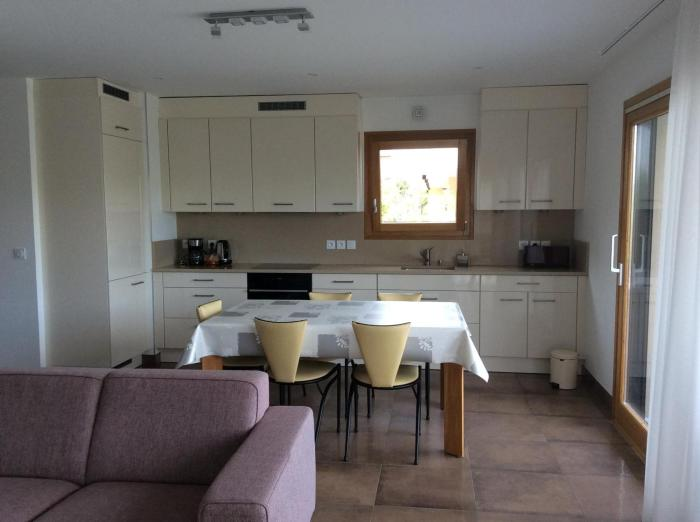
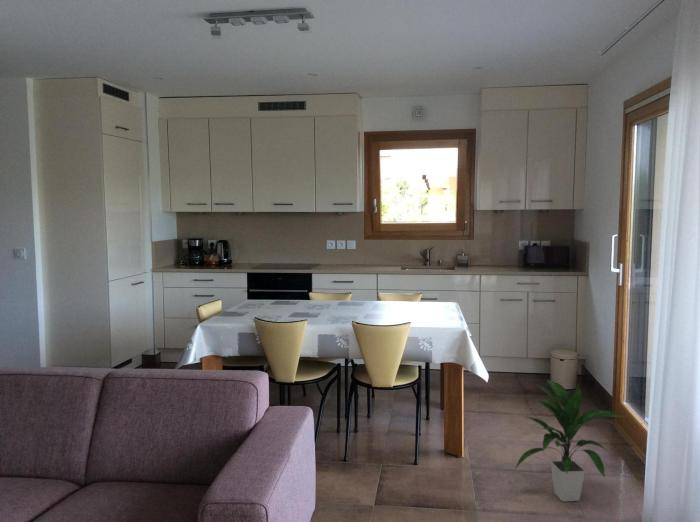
+ indoor plant (563, 437)
